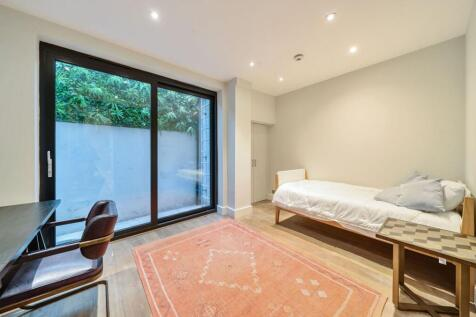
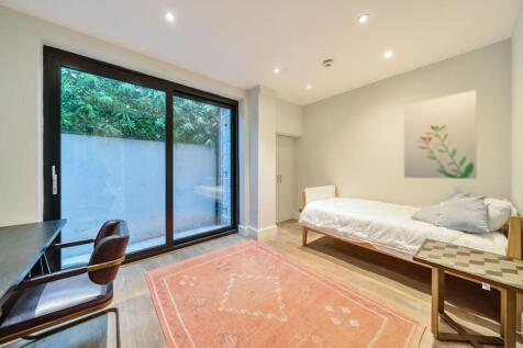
+ wall art (436, 138)
